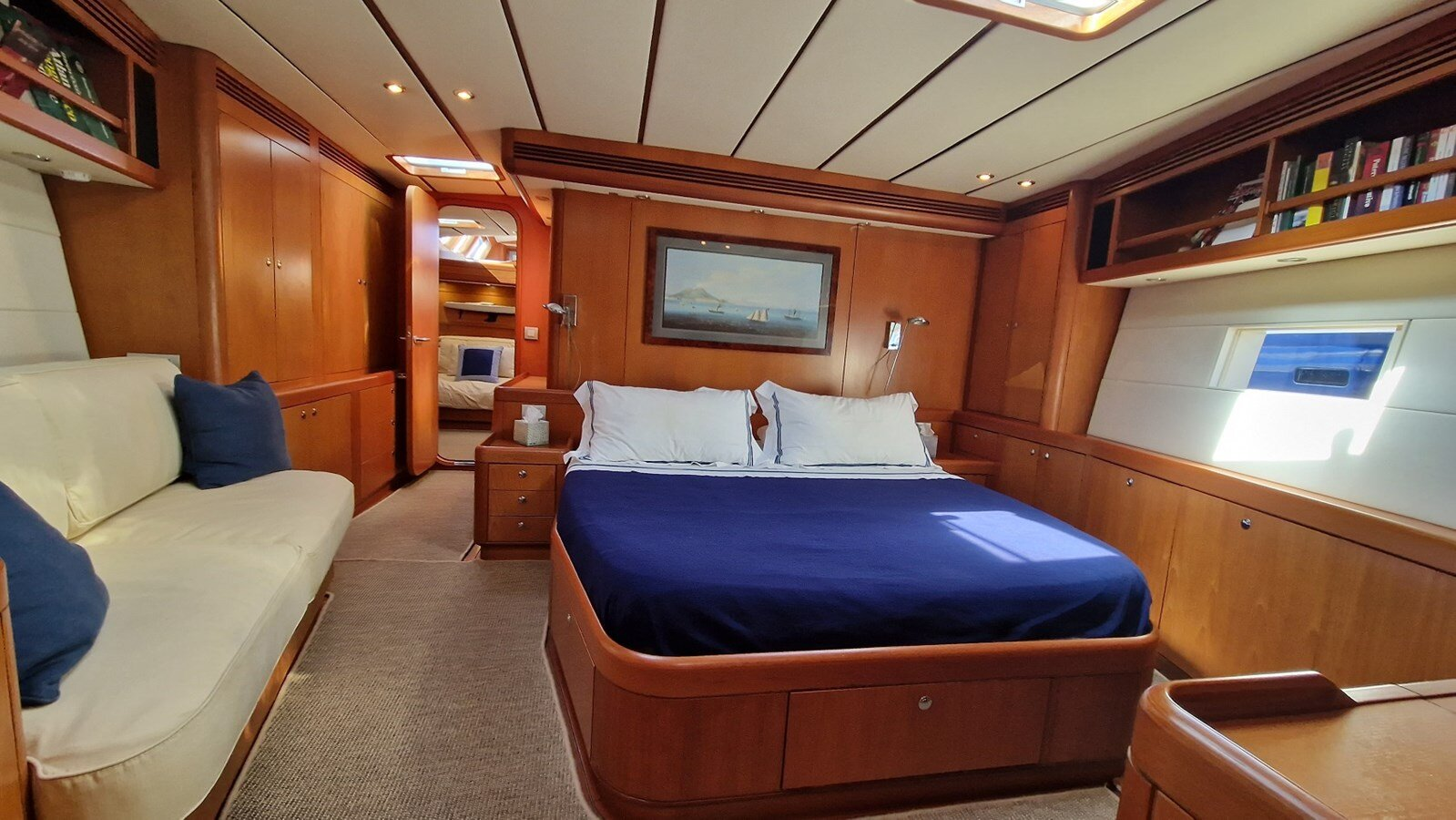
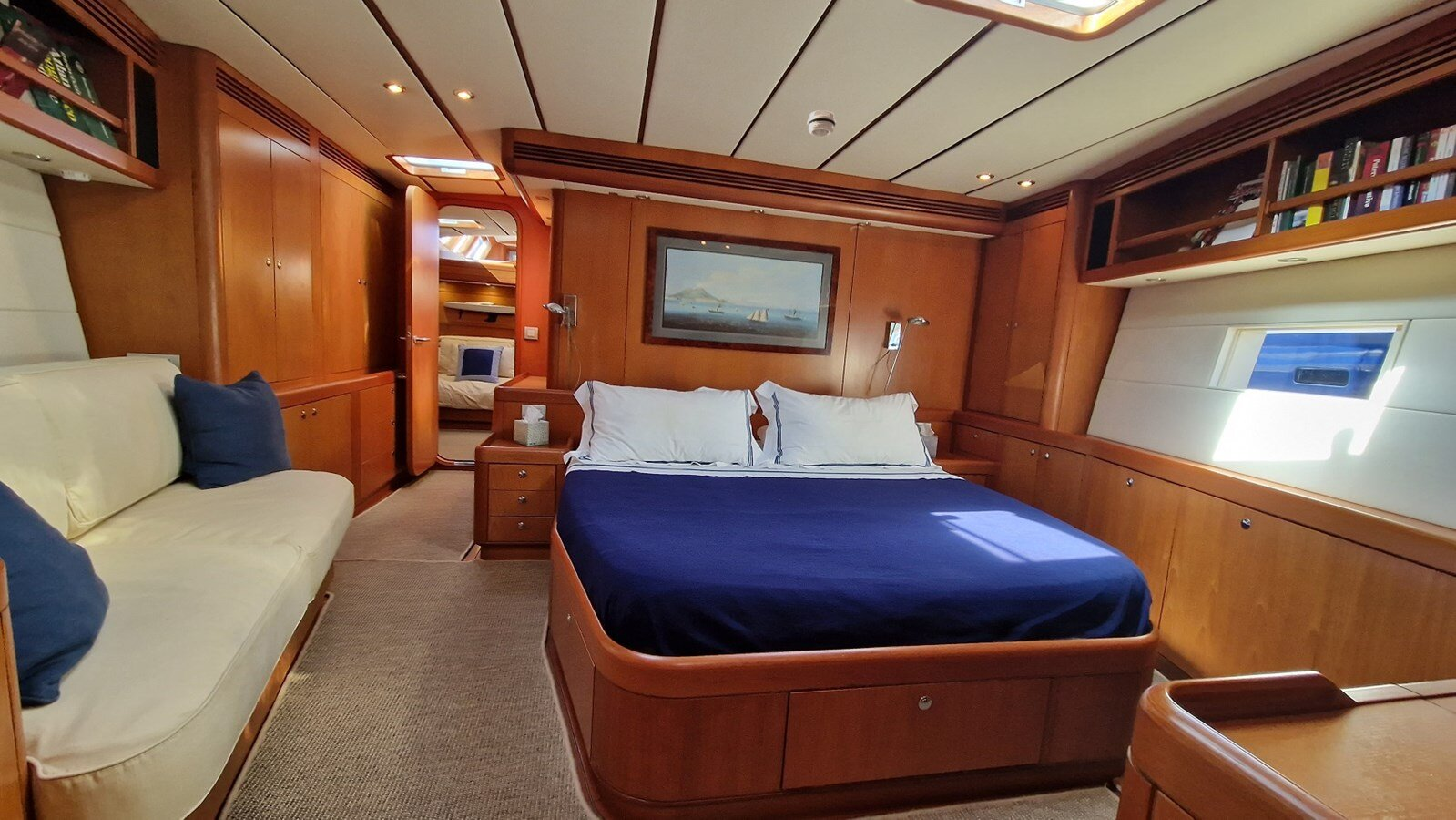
+ smoke detector (821, 124)
